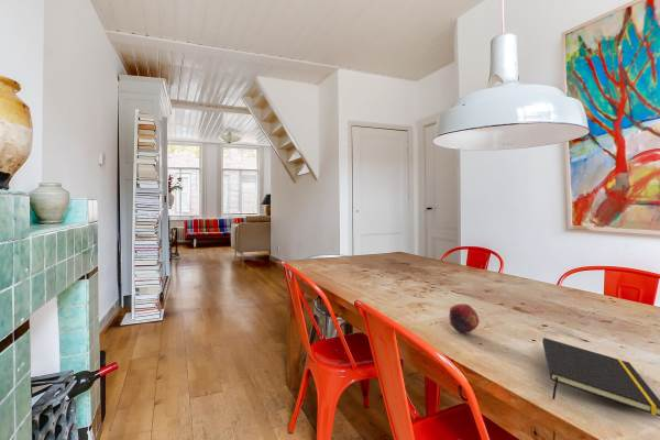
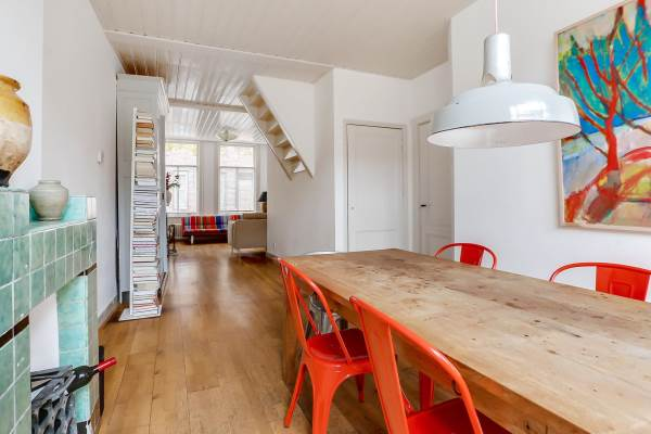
- fruit (463, 318)
- notepad (593, 370)
